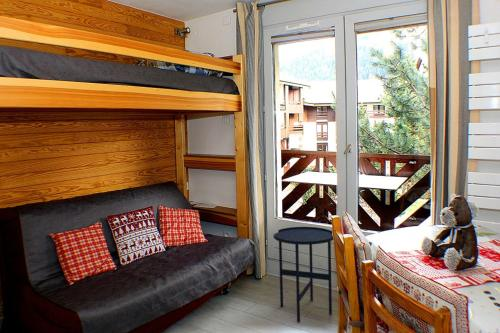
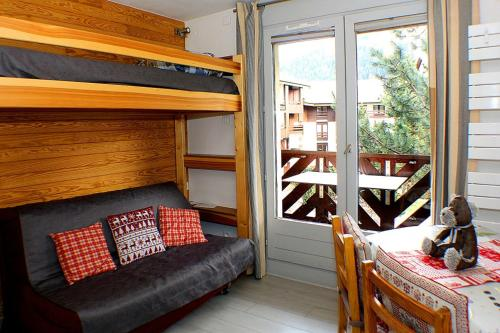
- side table (304, 272)
